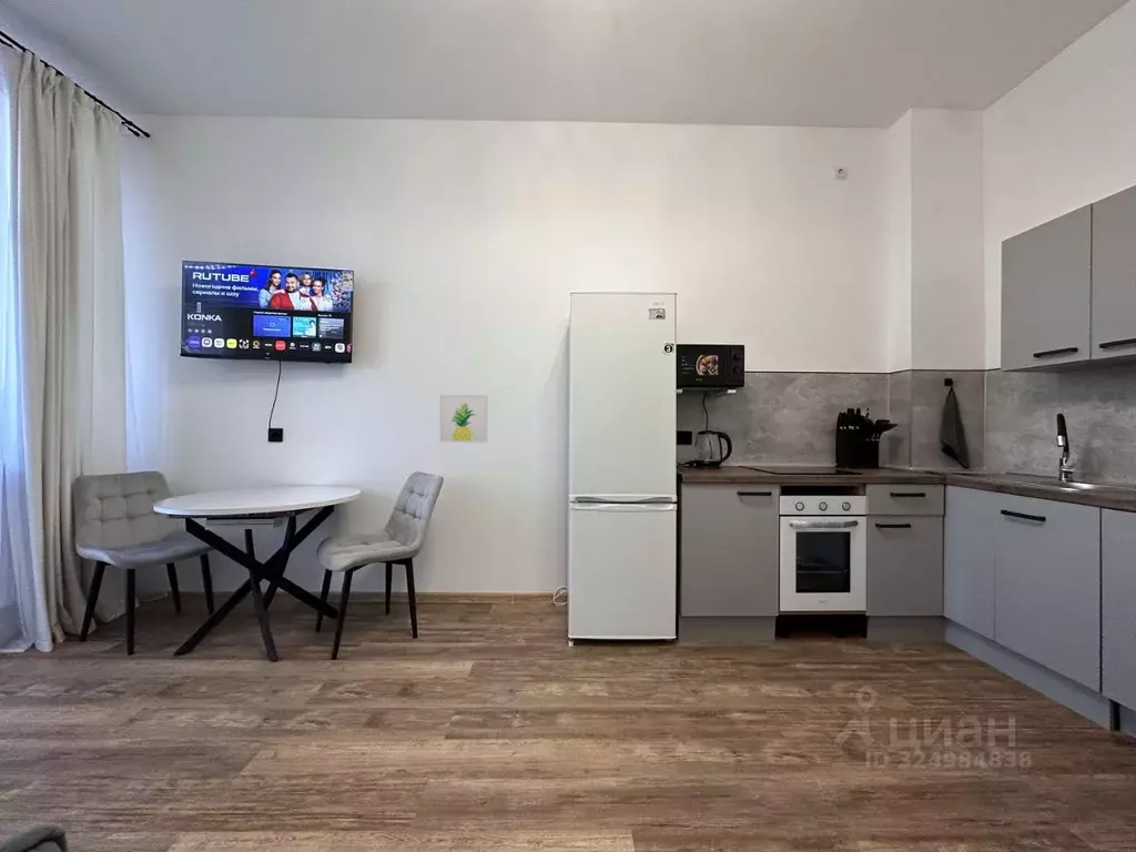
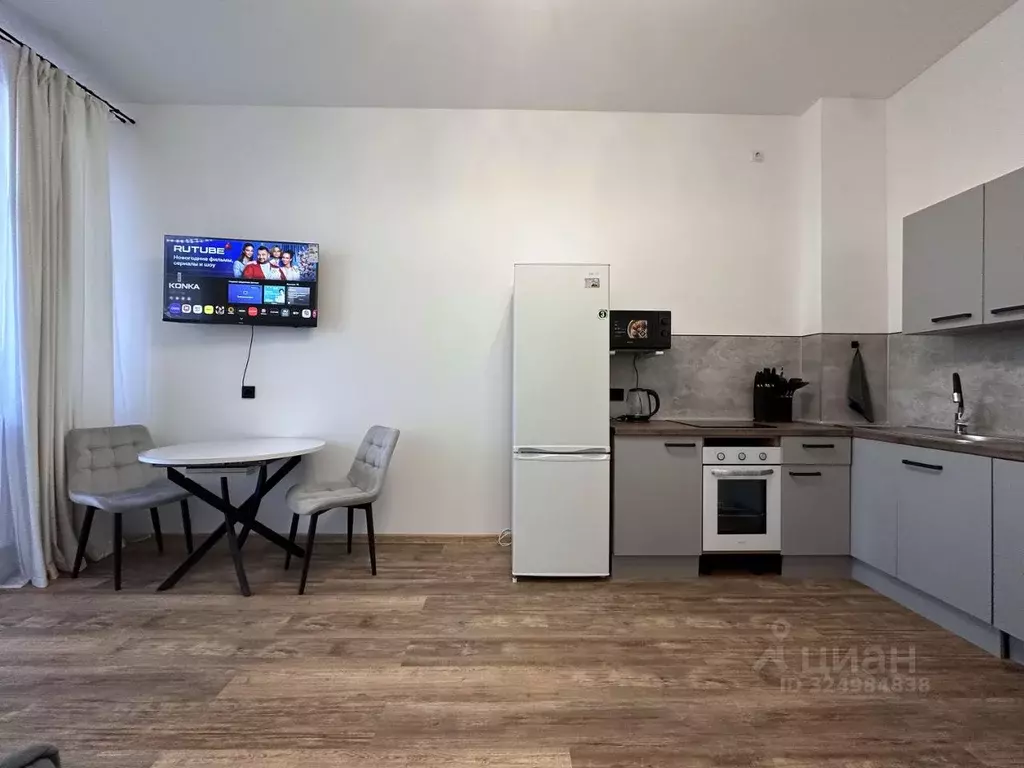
- wall art (463, 418)
